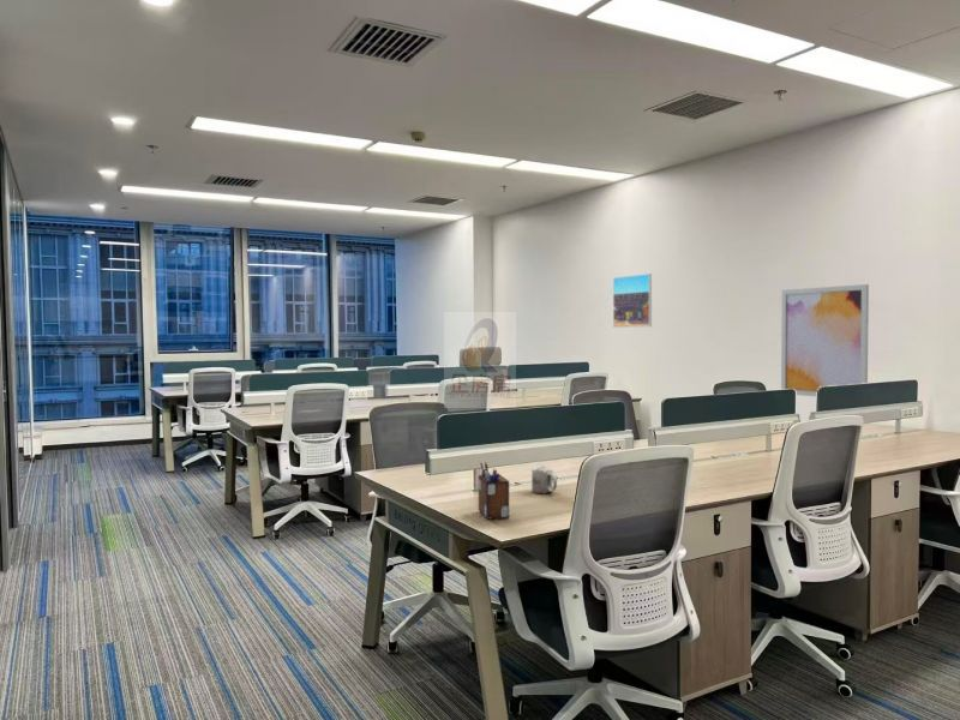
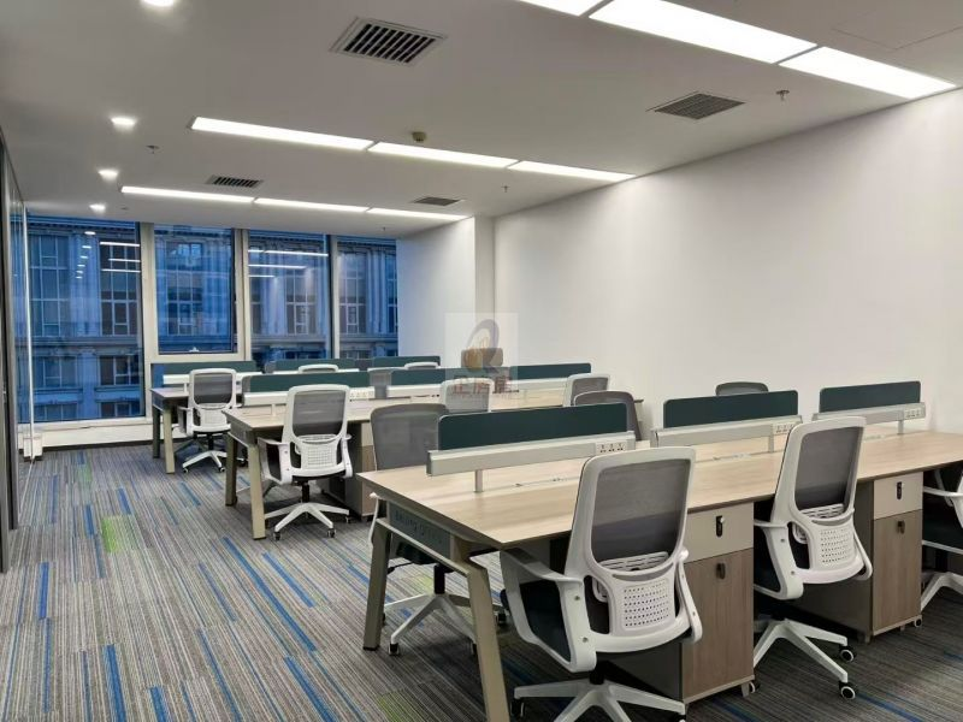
- wall art (822, 342)
- mug (544, 480)
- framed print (631, 301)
- desk organizer (493, 488)
